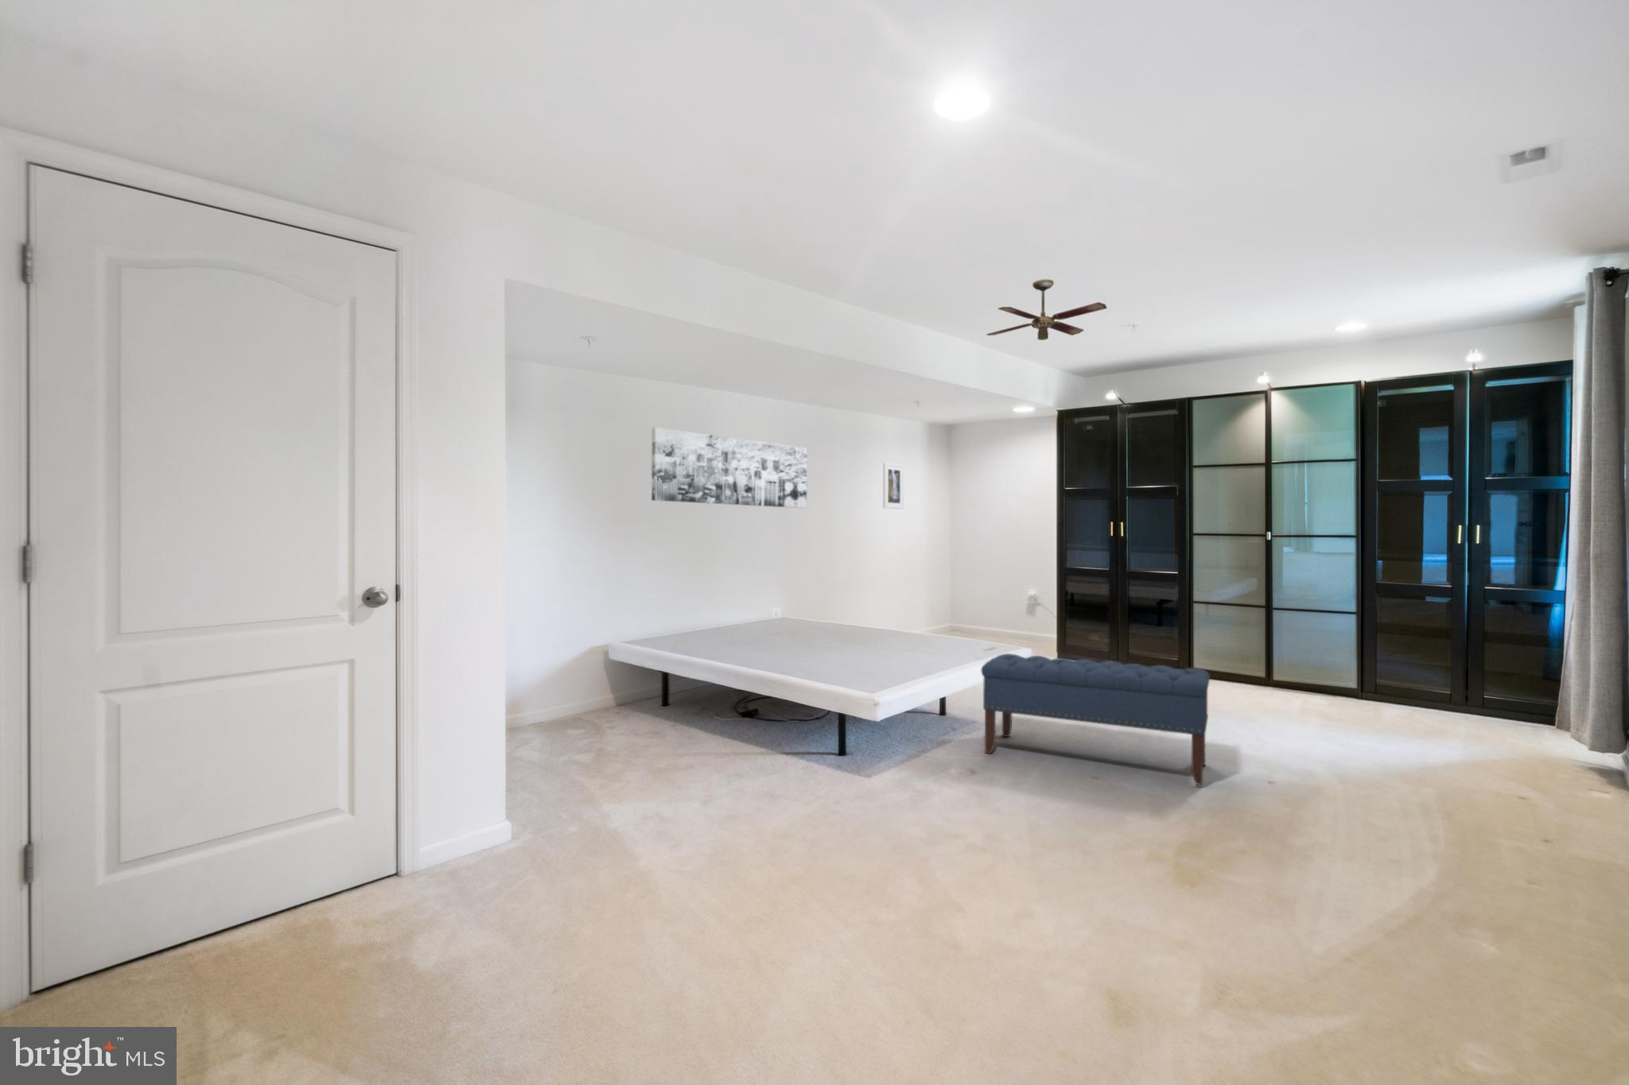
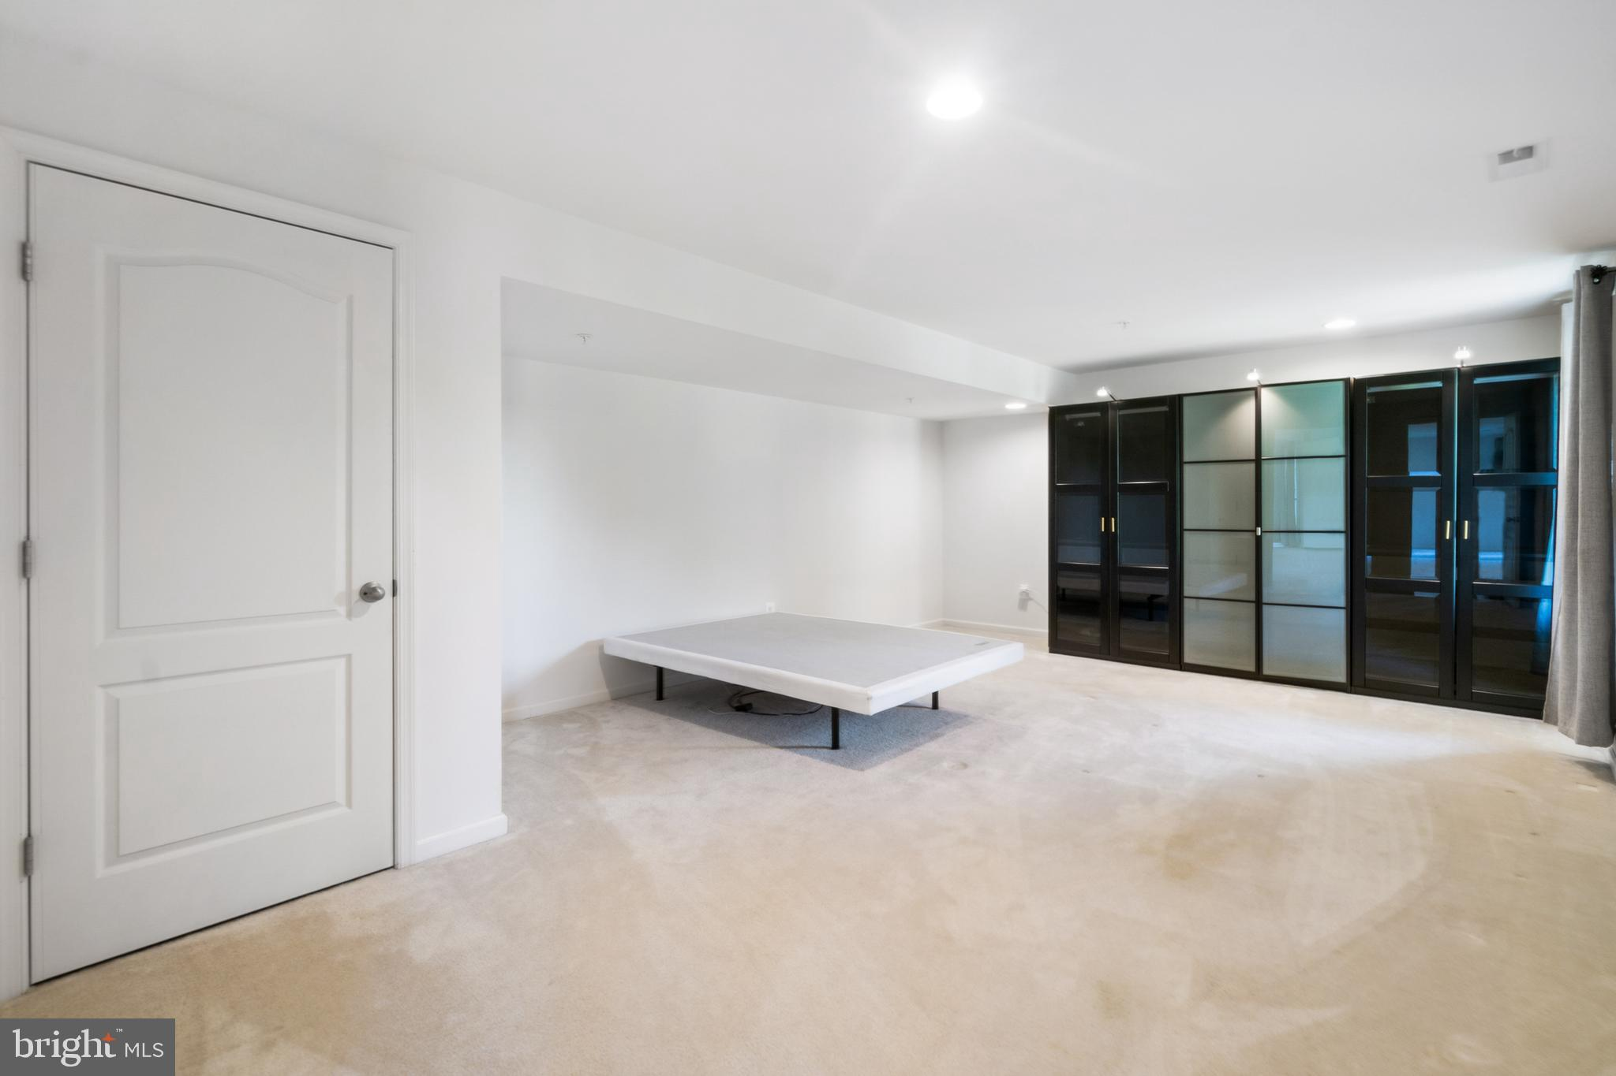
- wall art (736, 471)
- bench (1092, 710)
- ceiling fan (1043, 311)
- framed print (894, 486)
